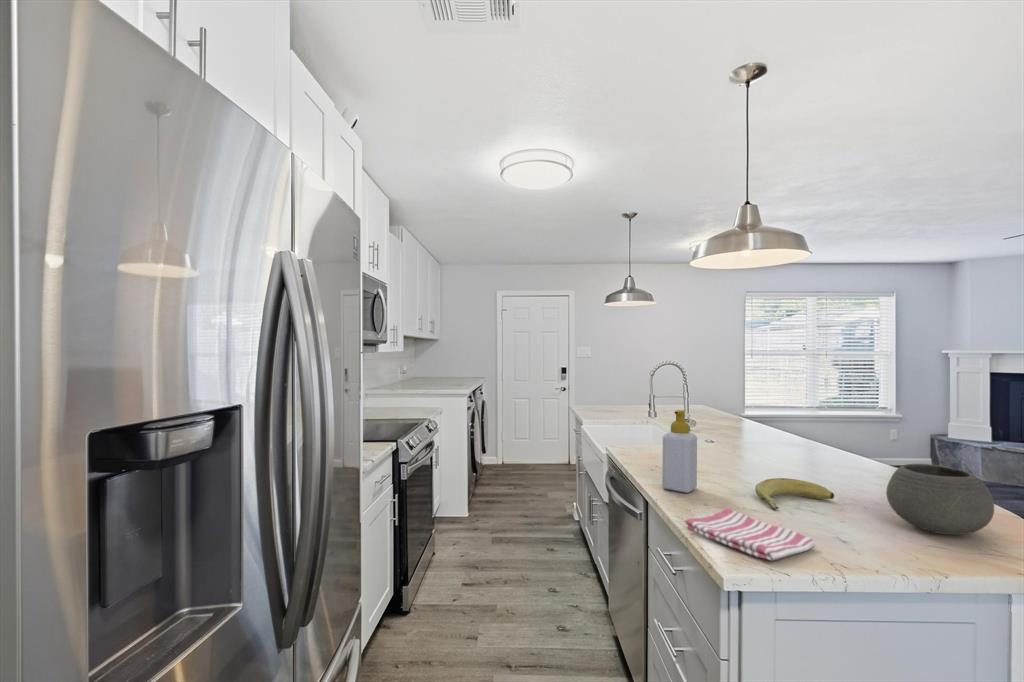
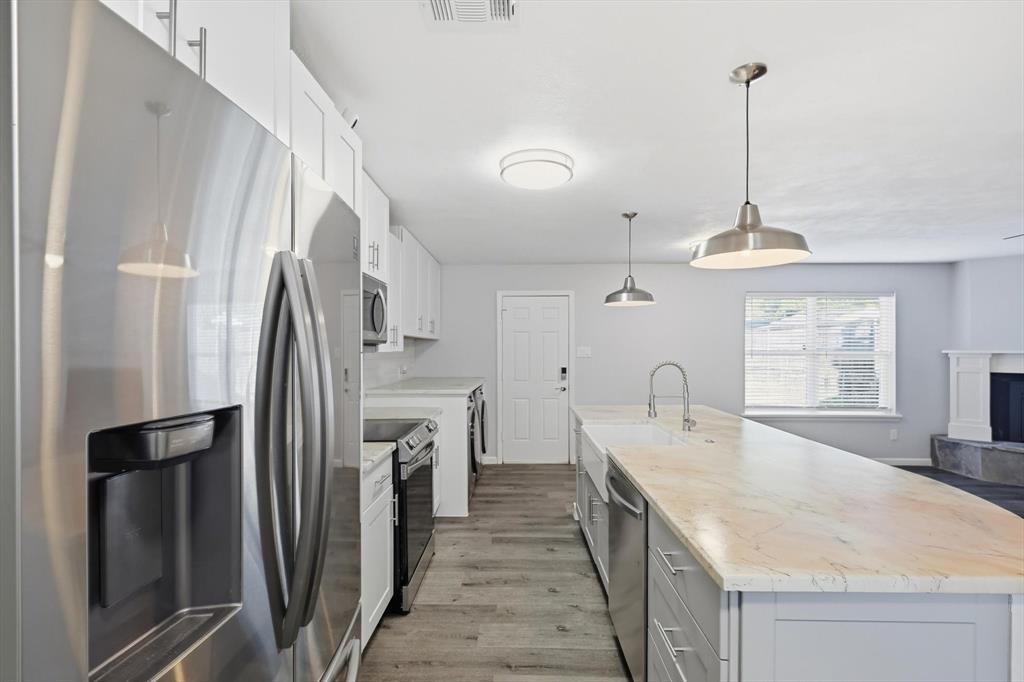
- soap bottle (679, 449)
- bowl (937, 499)
- banana (789, 493)
- dish towel (747, 532)
